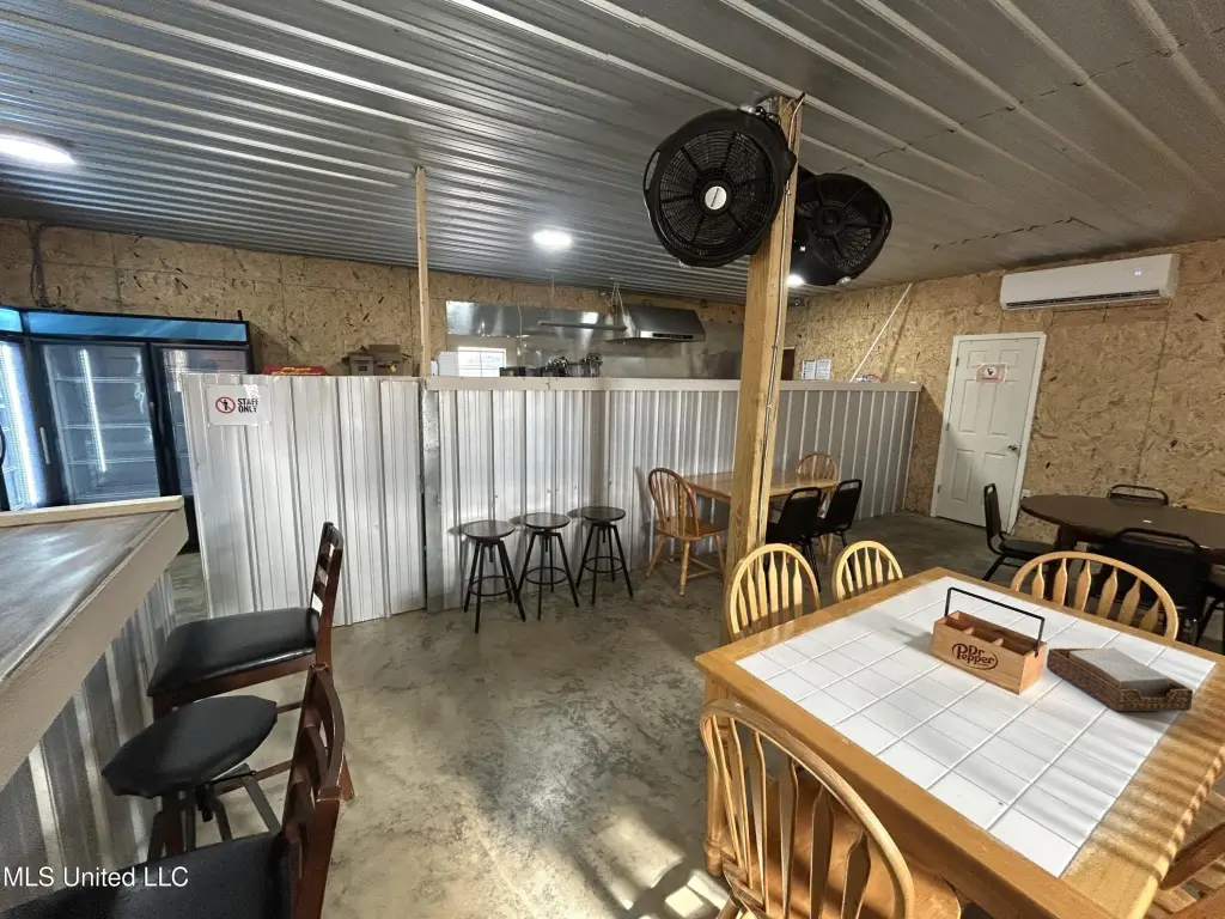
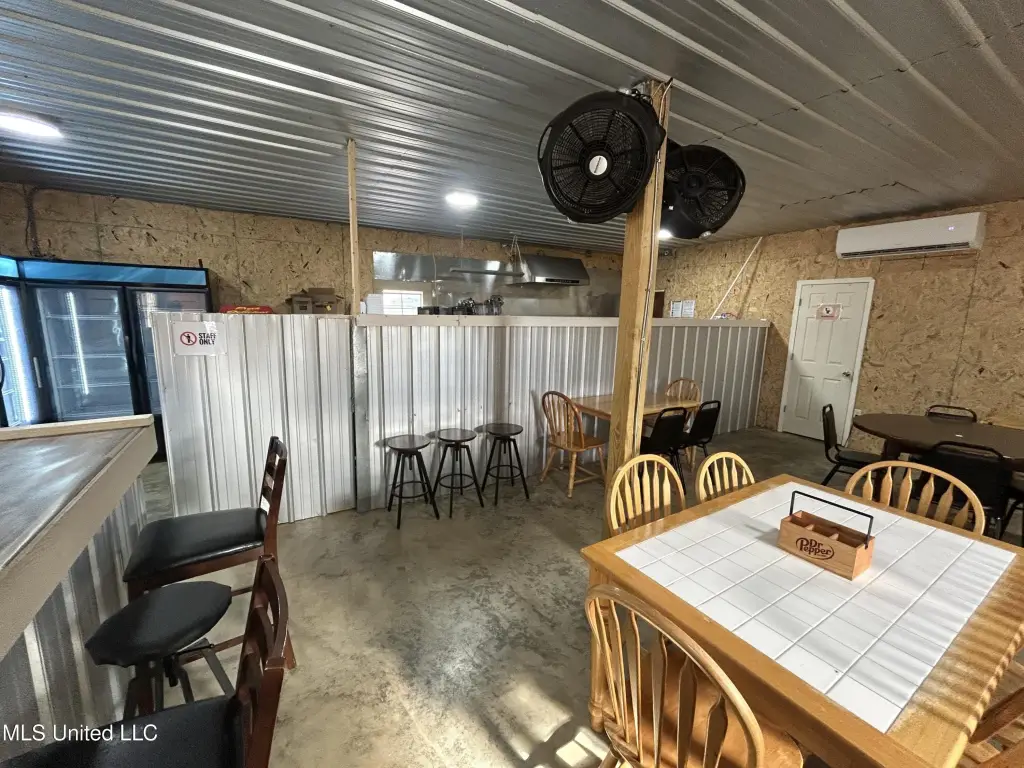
- napkin holder (1114, 674)
